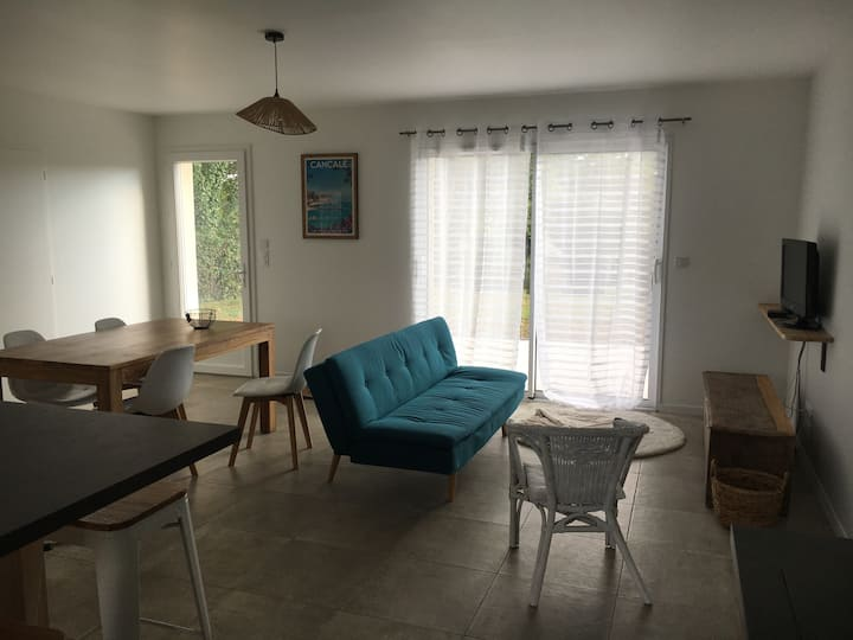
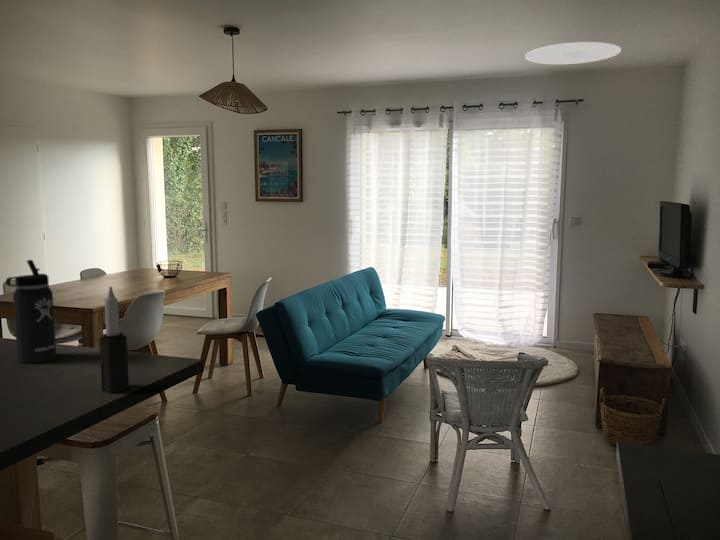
+ ceiling light (572, 49)
+ thermos bottle (30, 310)
+ candle (113, 338)
